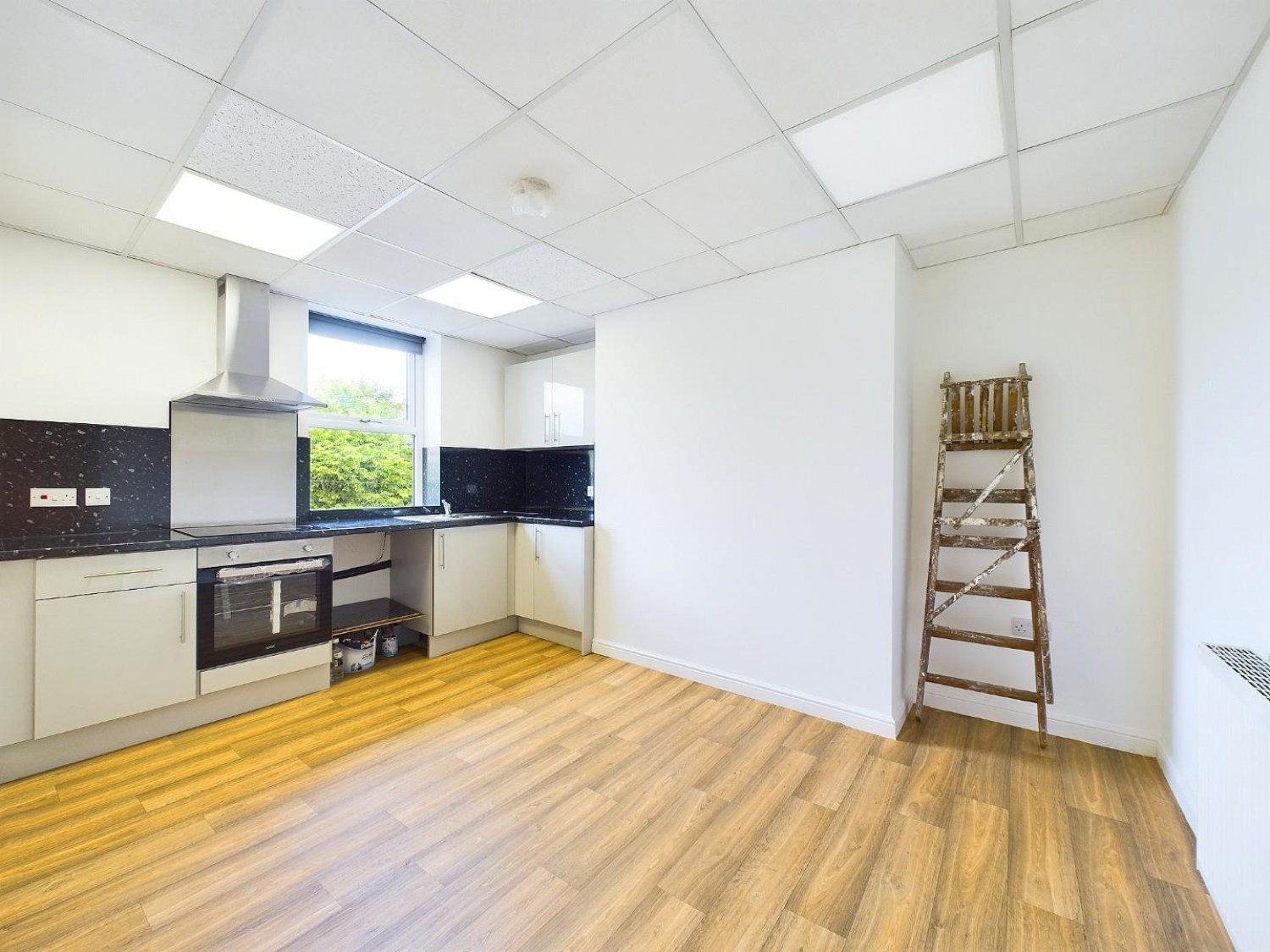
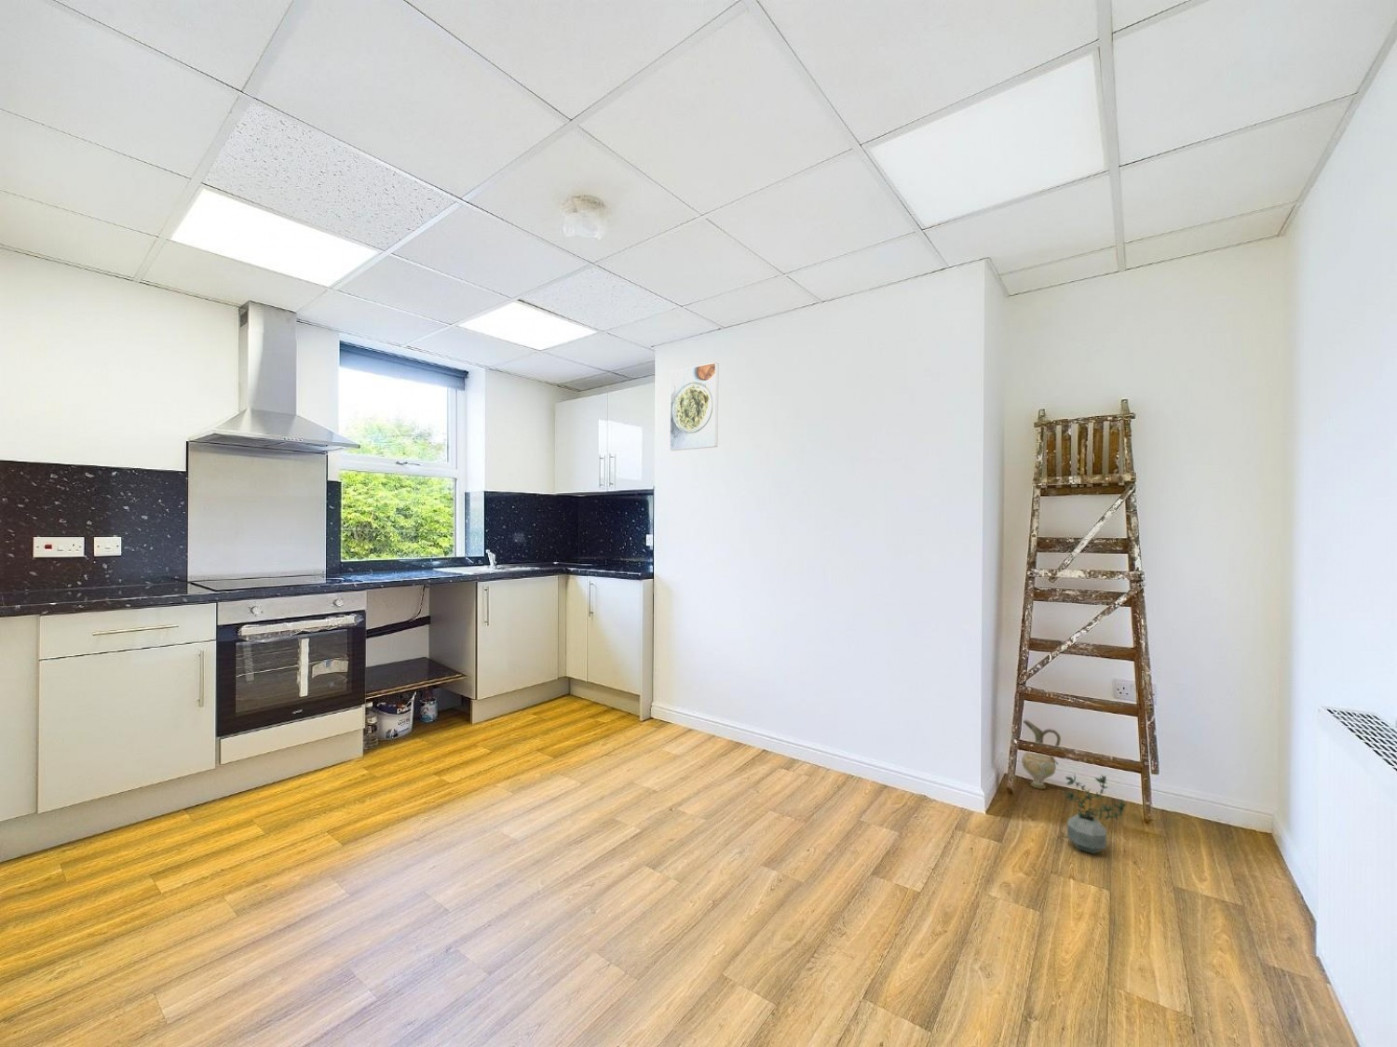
+ ceramic jug (1041, 754)
+ potted plant (1093, 813)
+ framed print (693, 408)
